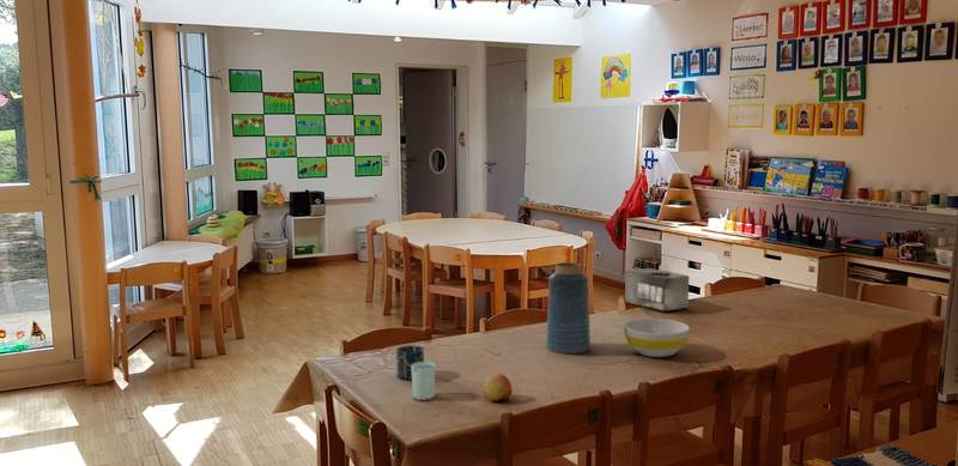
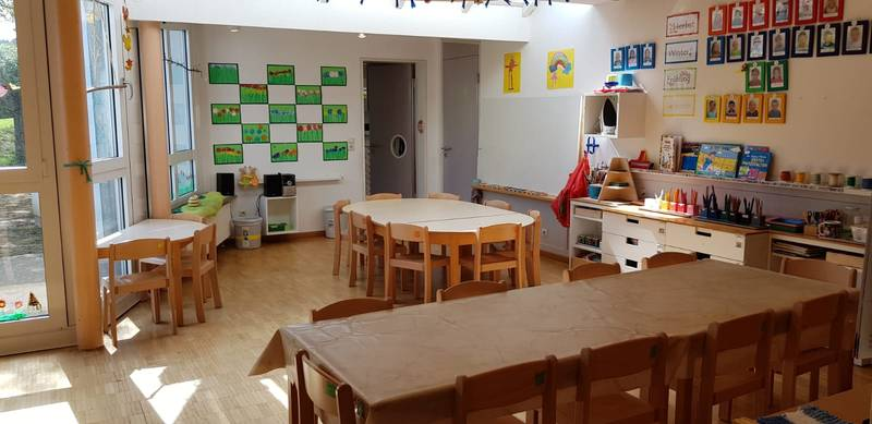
- bowl (655, 339)
- cup (412, 363)
- cup (423, 377)
- apple (497, 386)
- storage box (655, 288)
- vase (568, 307)
